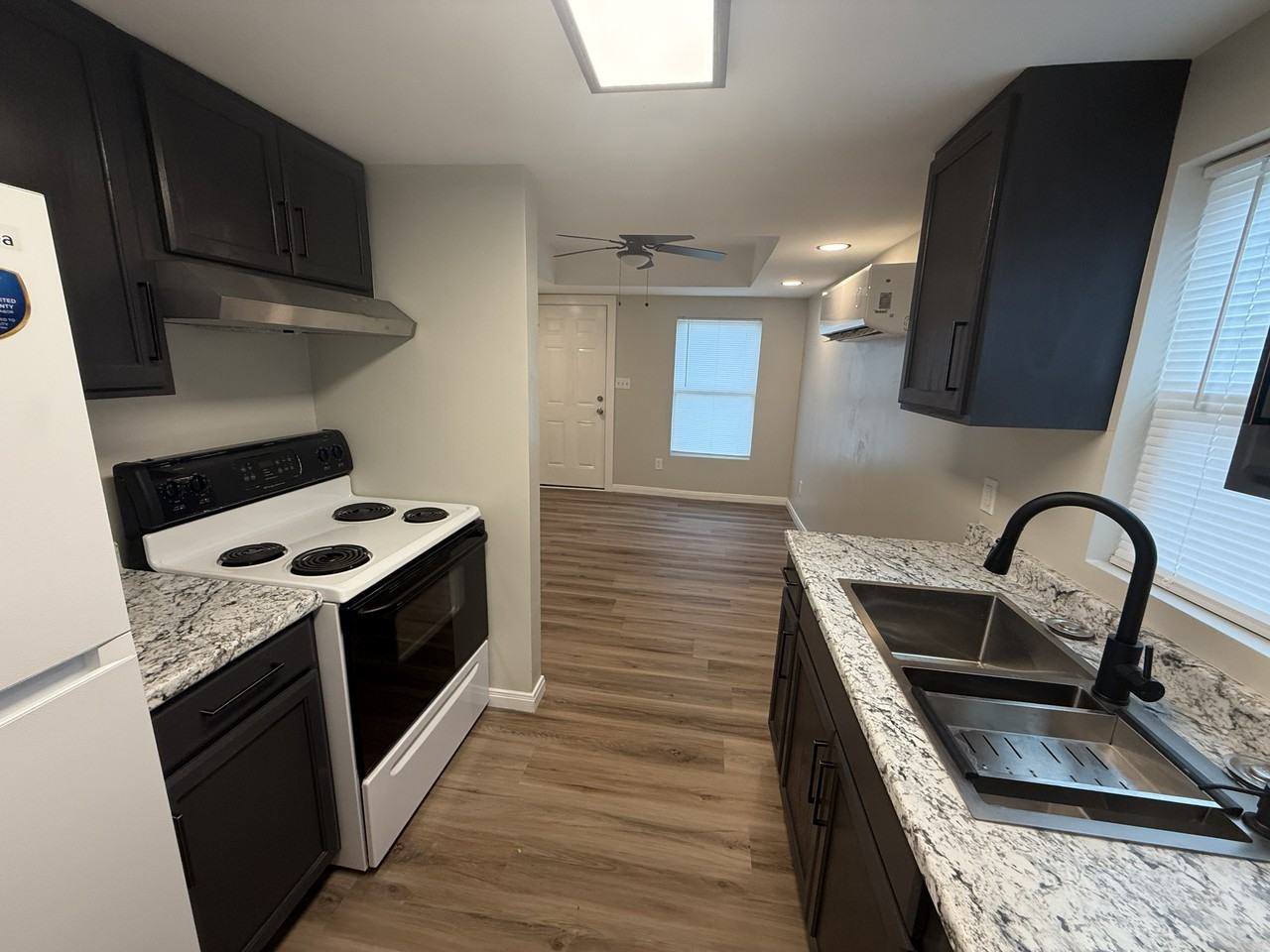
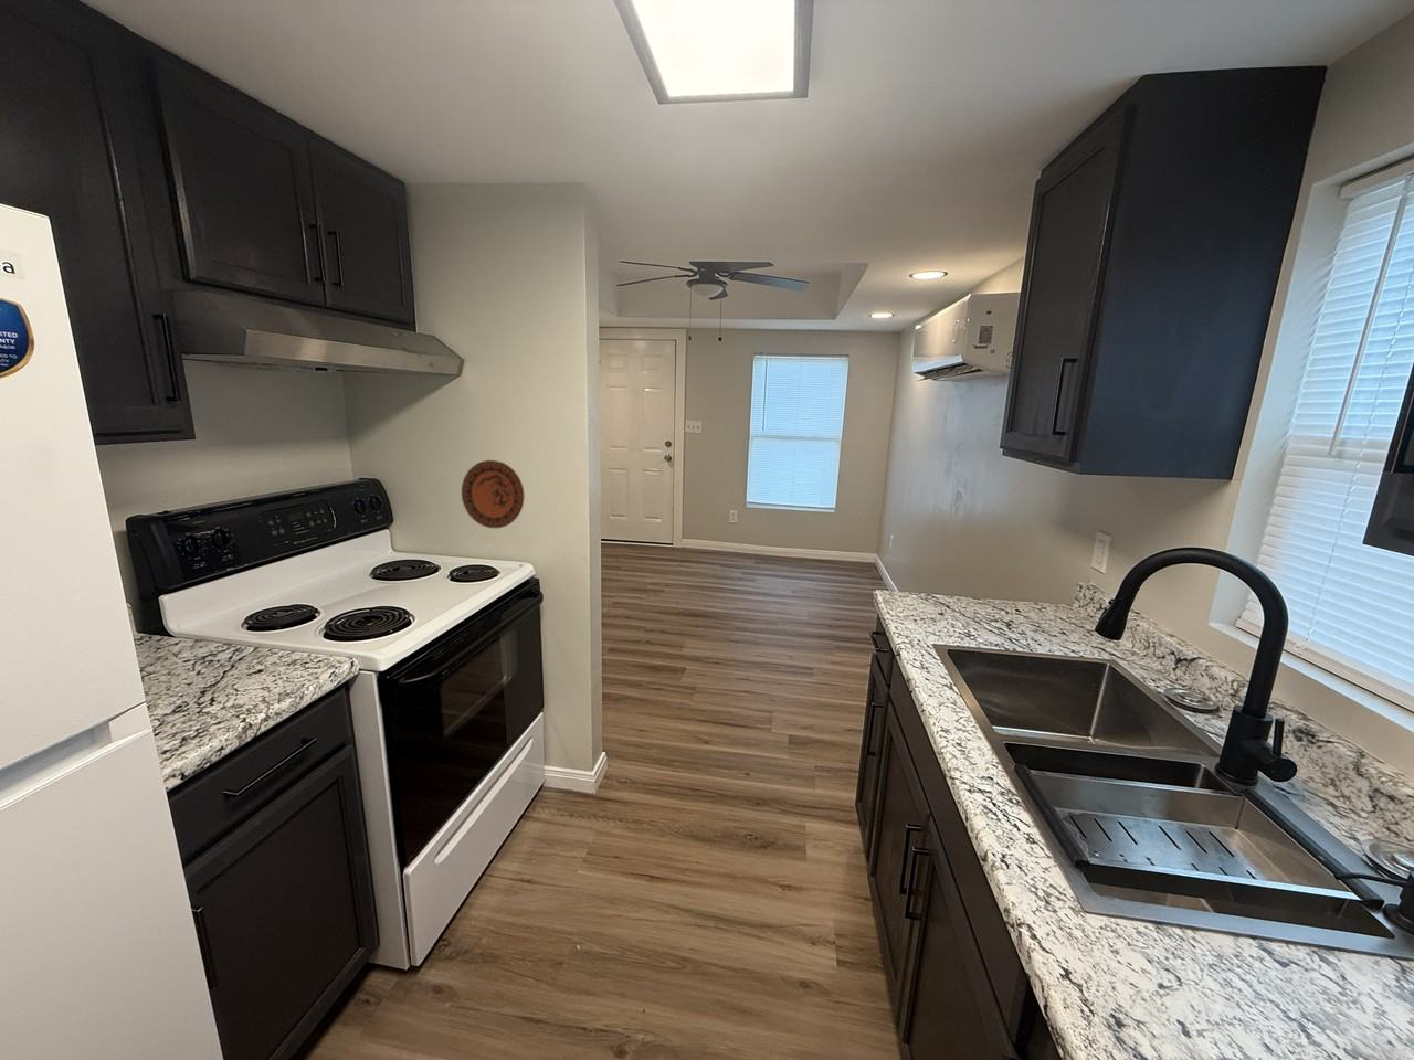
+ decorative plate (493, 493)
